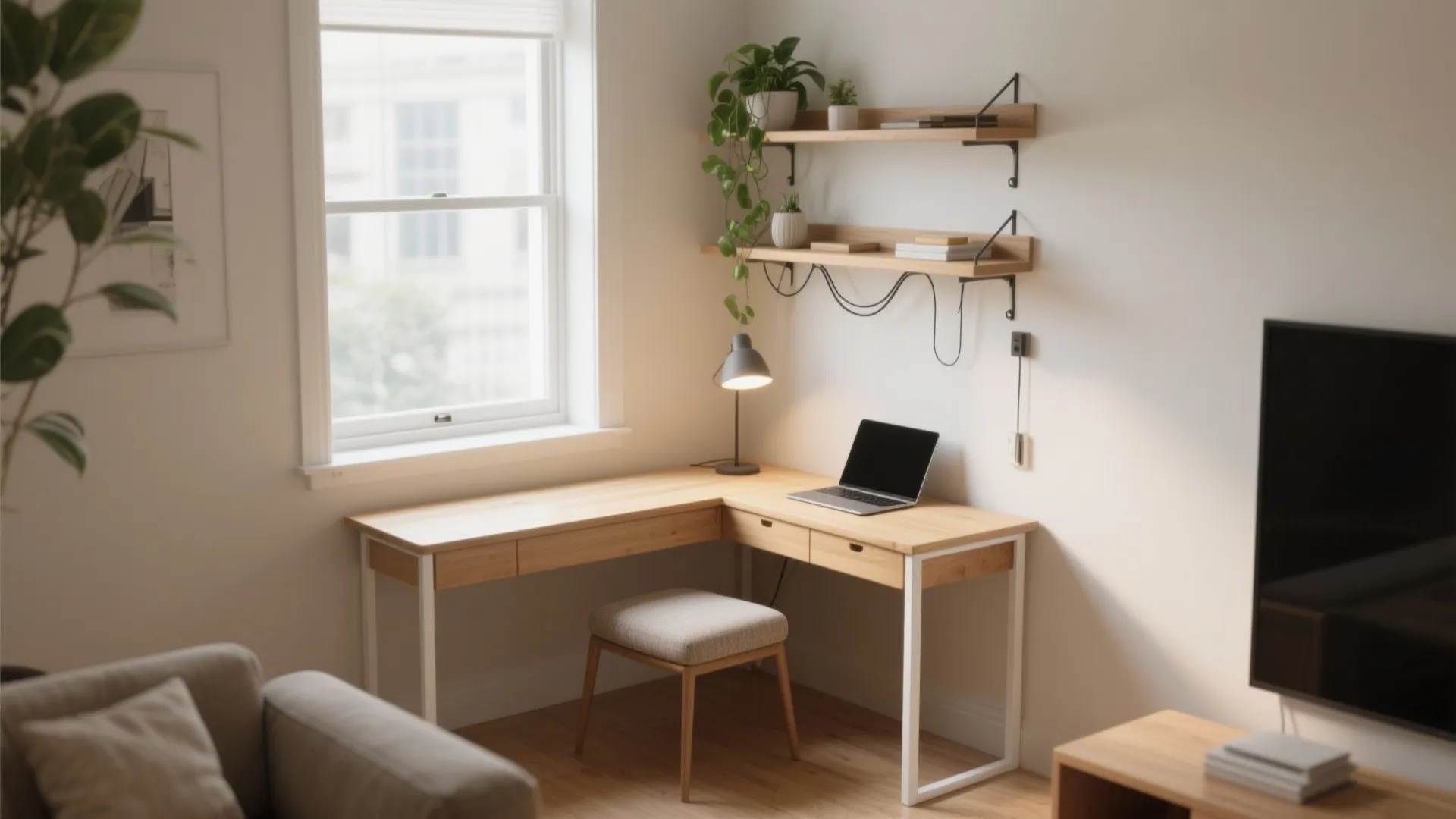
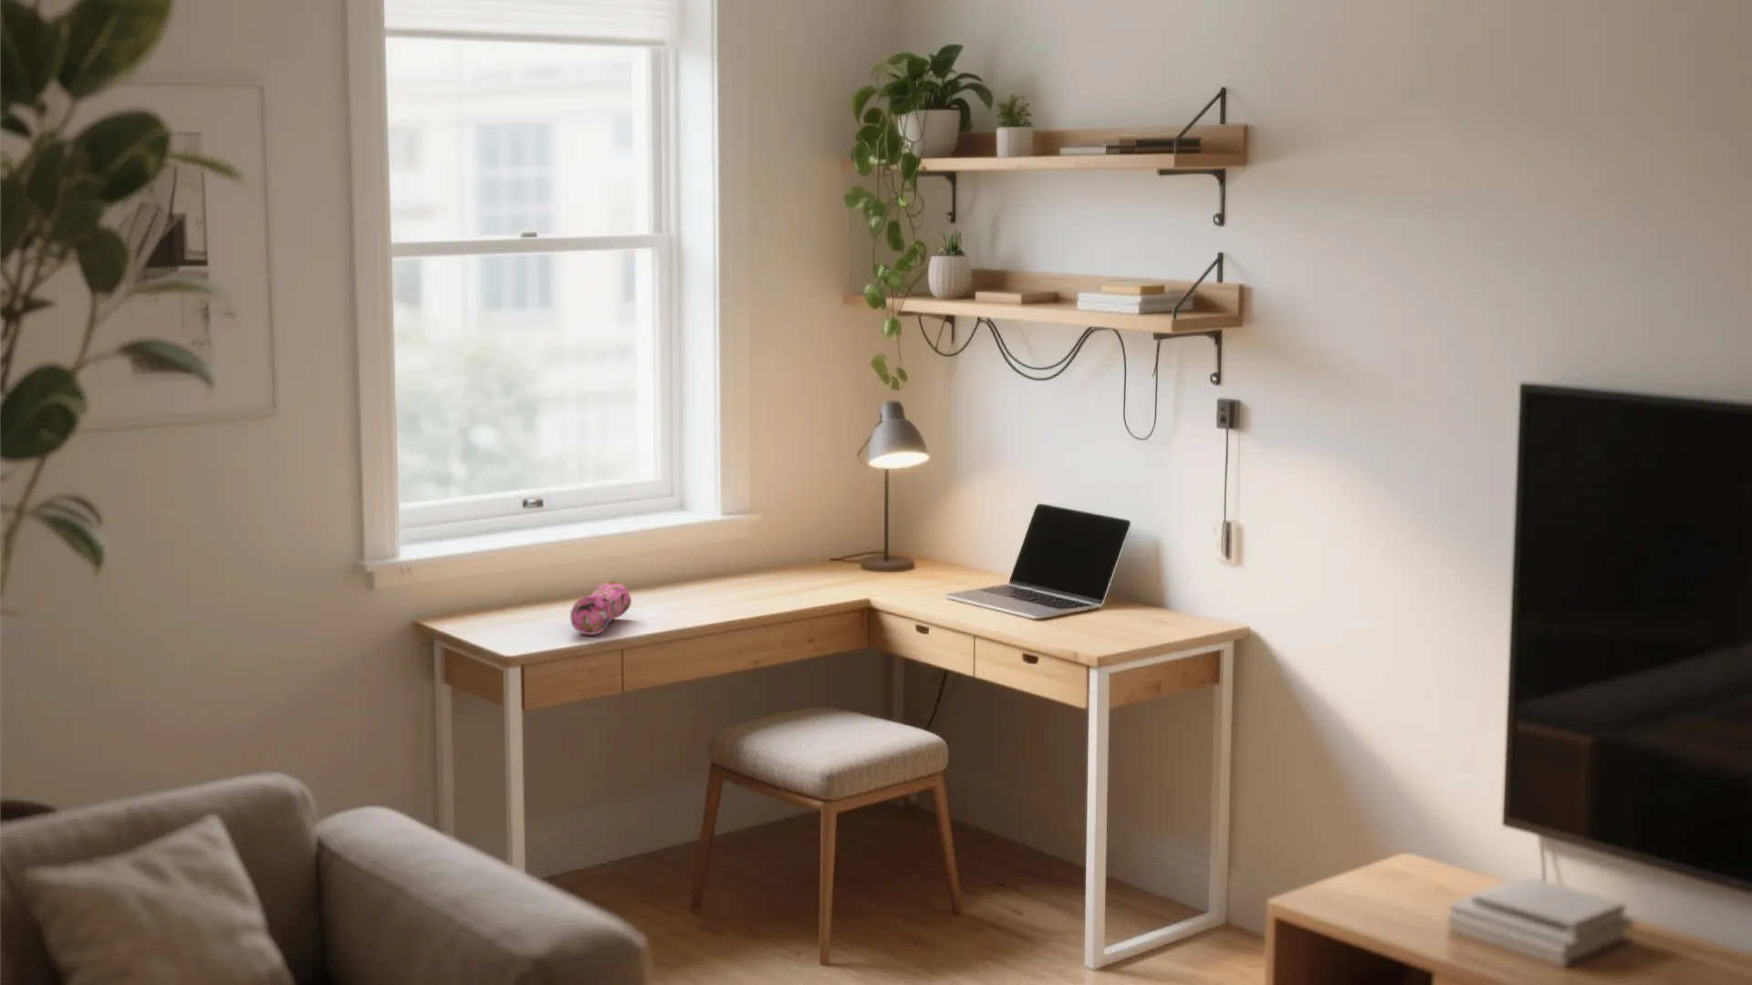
+ pencil case (602, 606)
